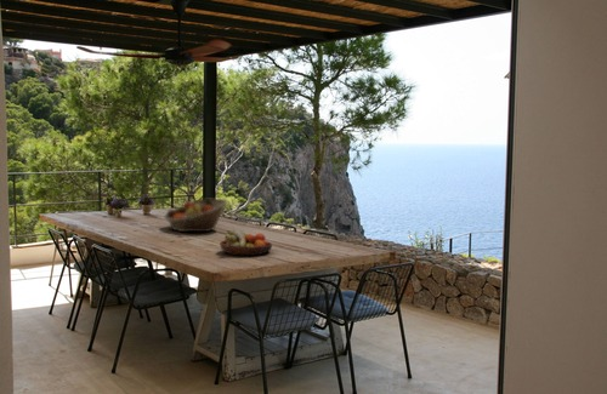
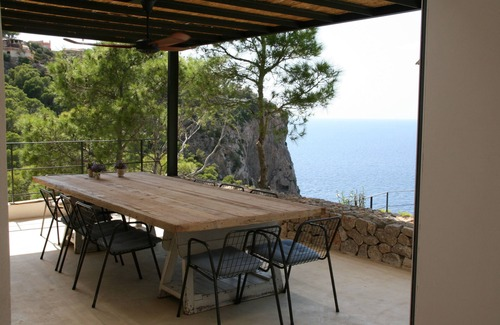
- fruit bowl (245, 240)
- fruit basket (195, 213)
